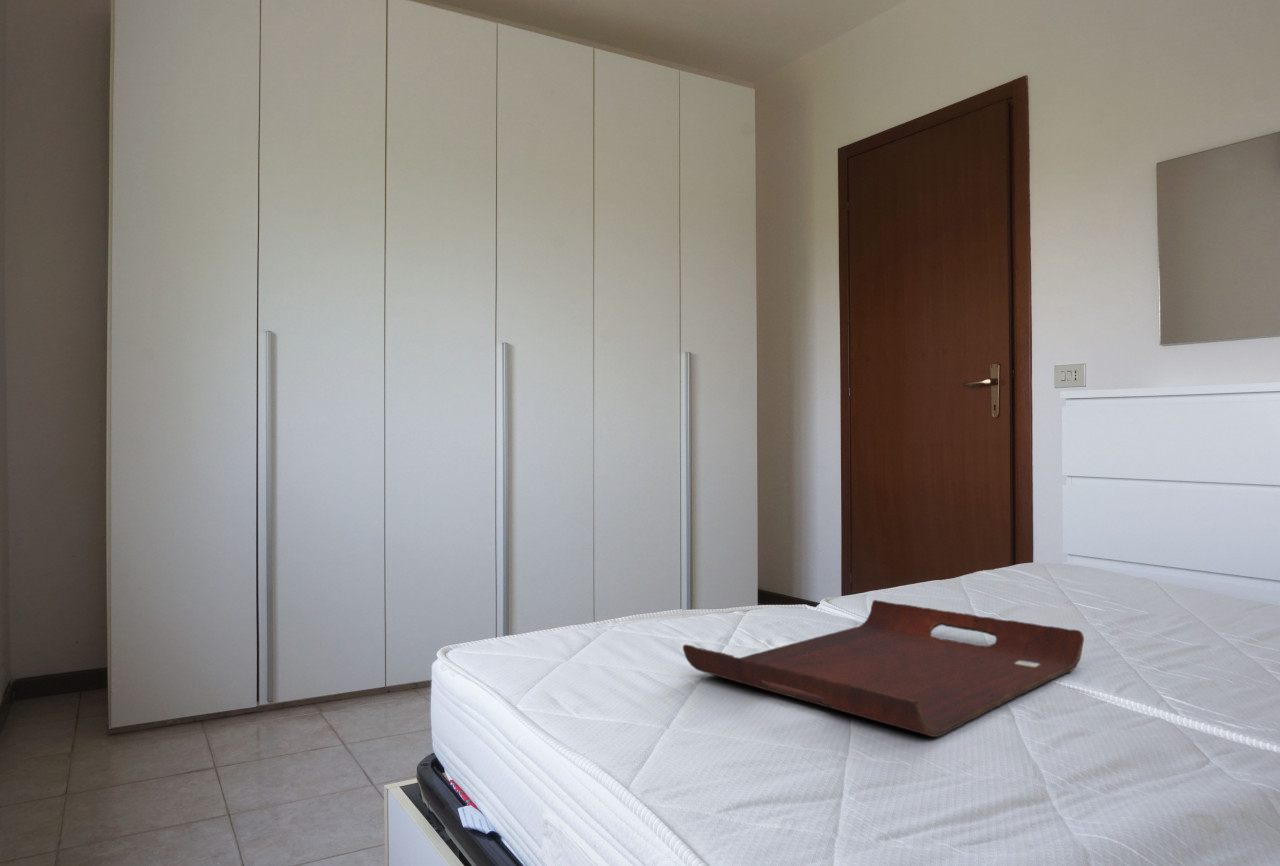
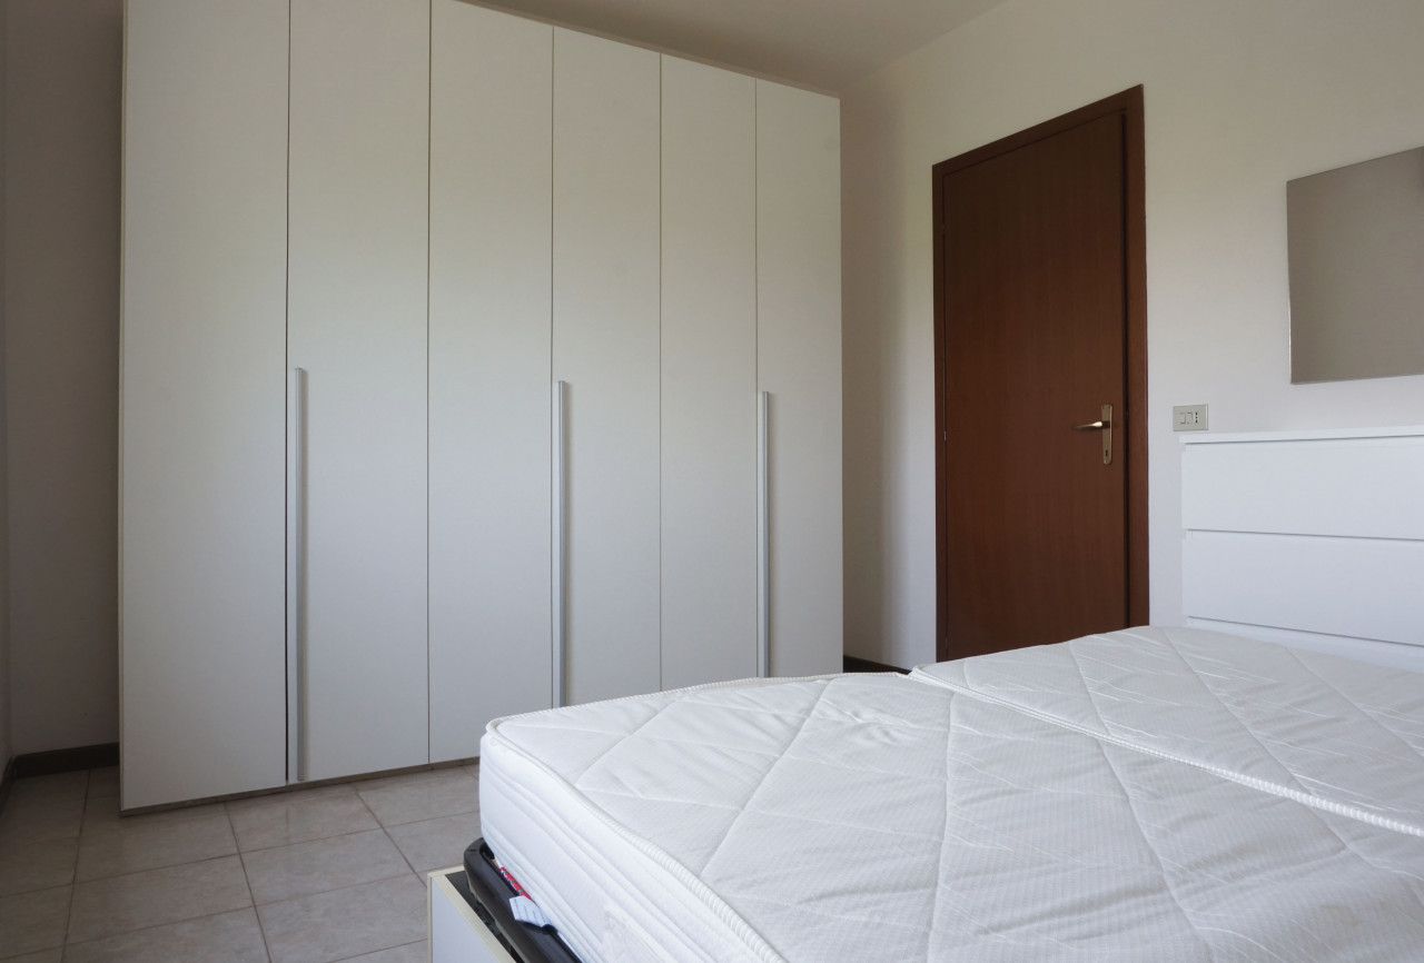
- serving tray (890, 654)
